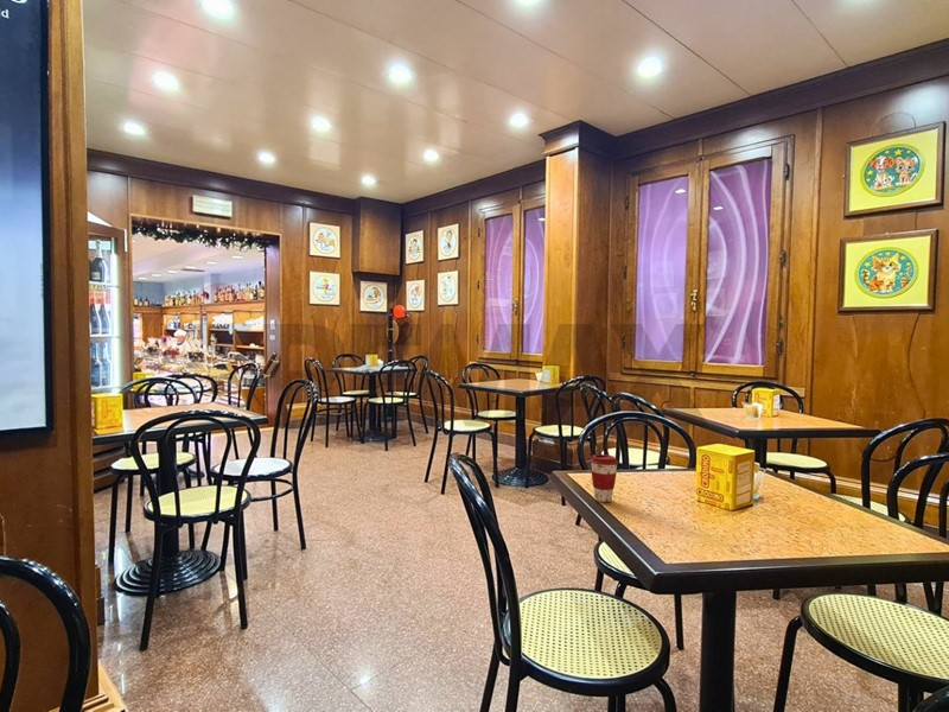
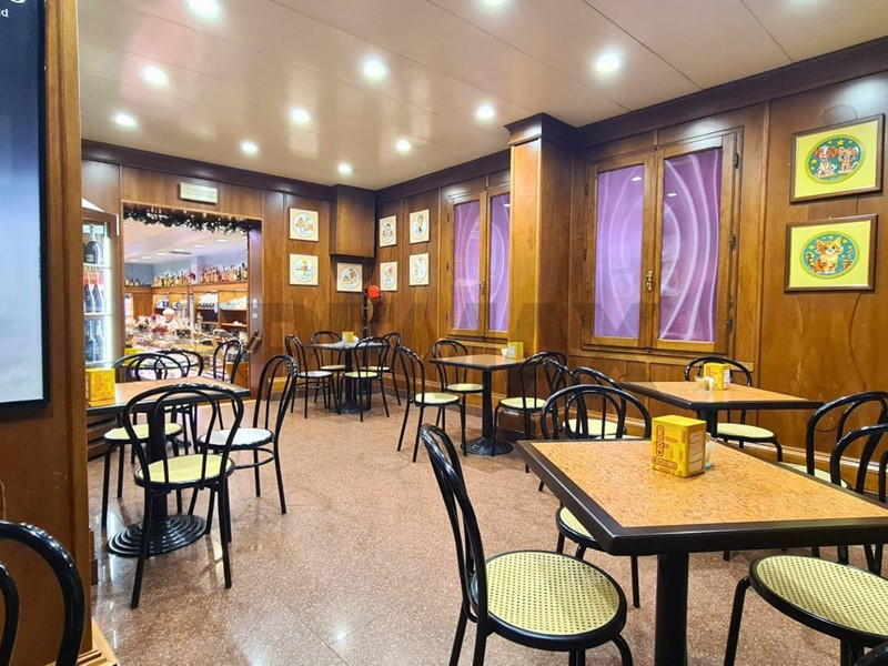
- coffee cup (603, 477)
